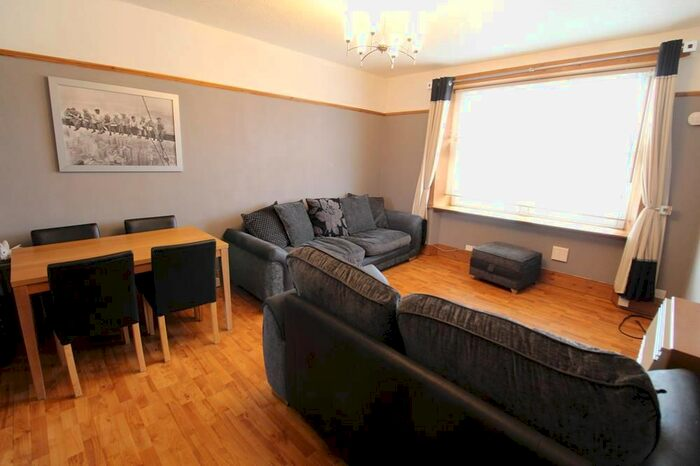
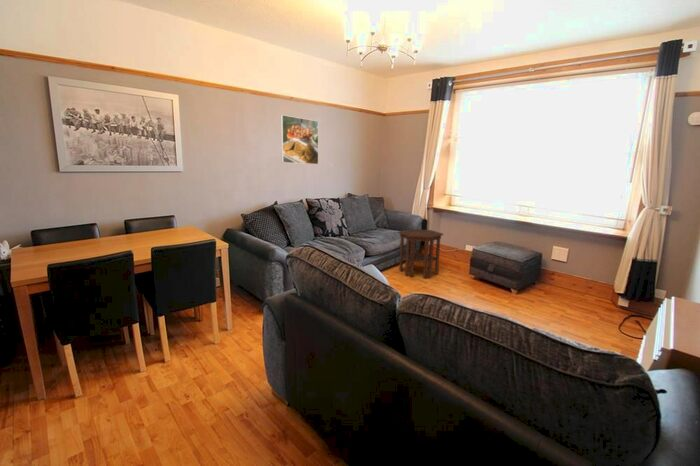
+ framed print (300, 141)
+ side table (419, 254)
